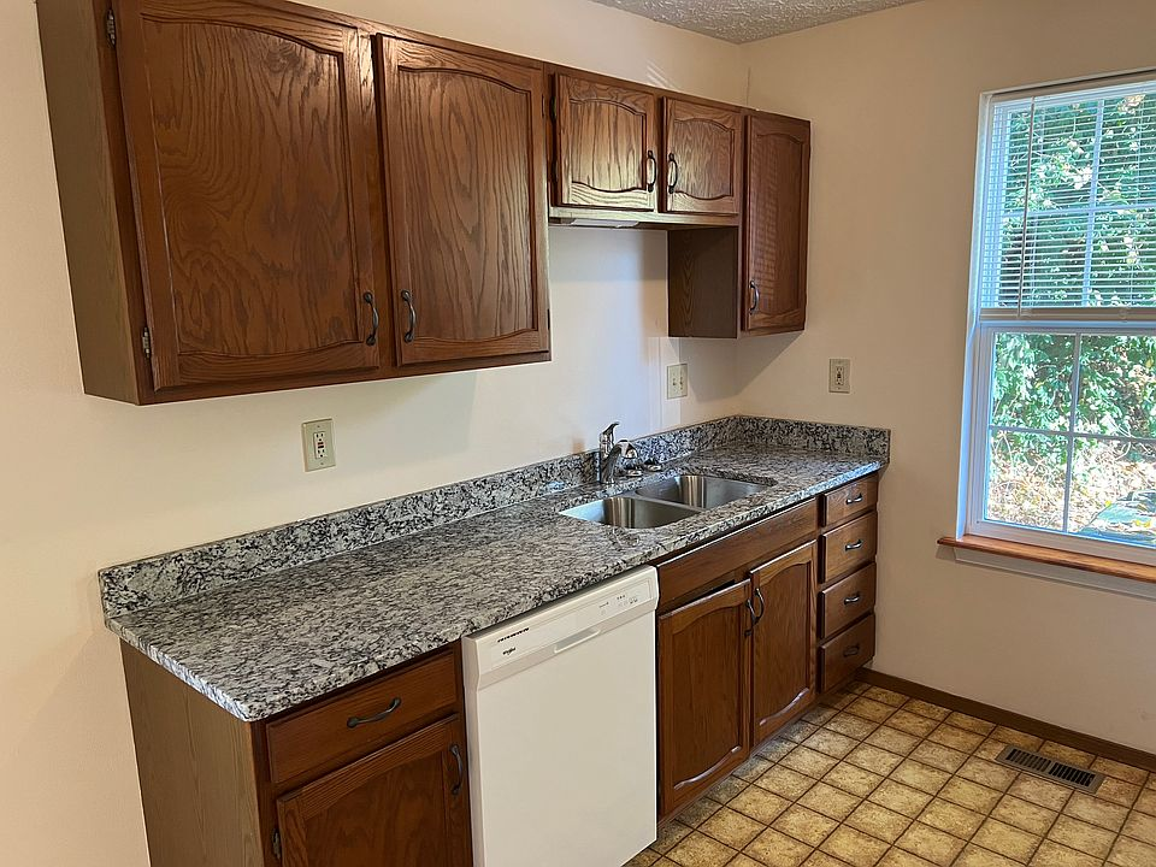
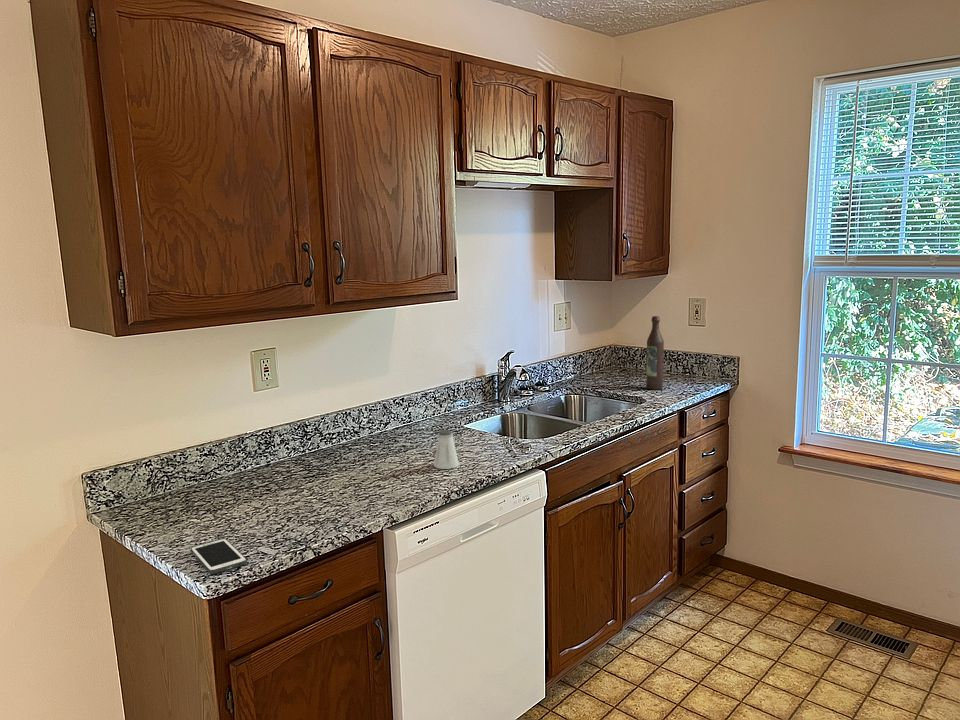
+ wine bottle (655, 352)
+ cell phone (218, 555)
+ saltshaker (445, 448)
